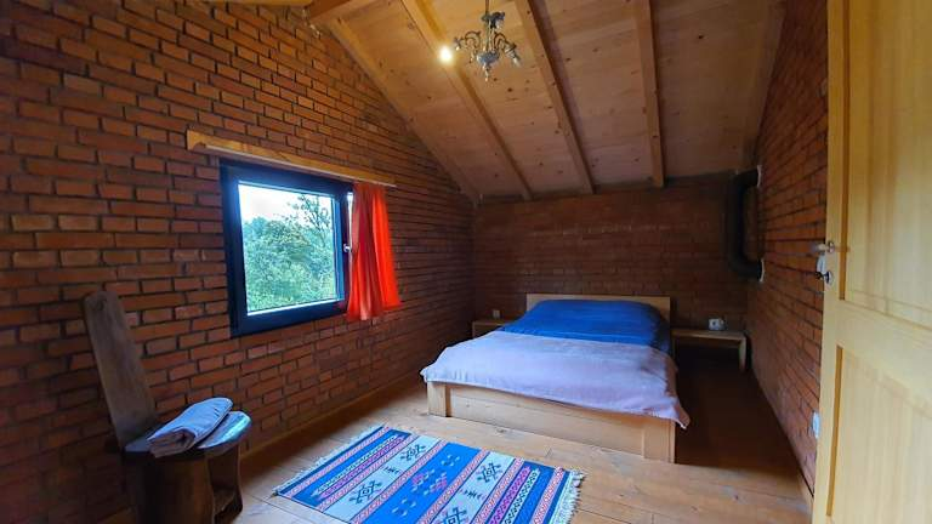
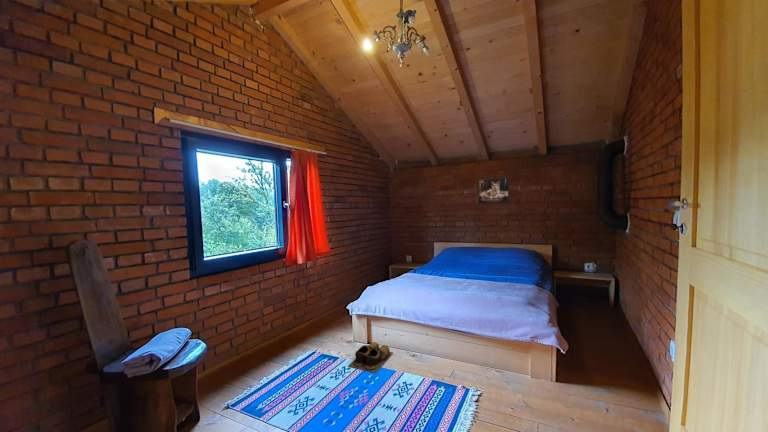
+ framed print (493, 191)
+ shoes (371, 352)
